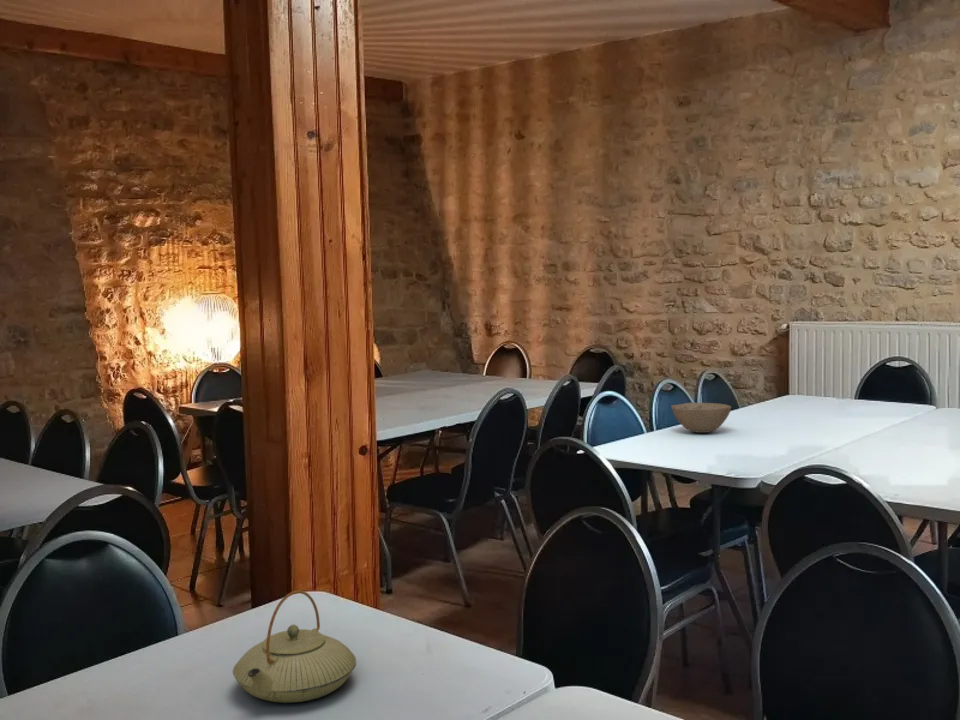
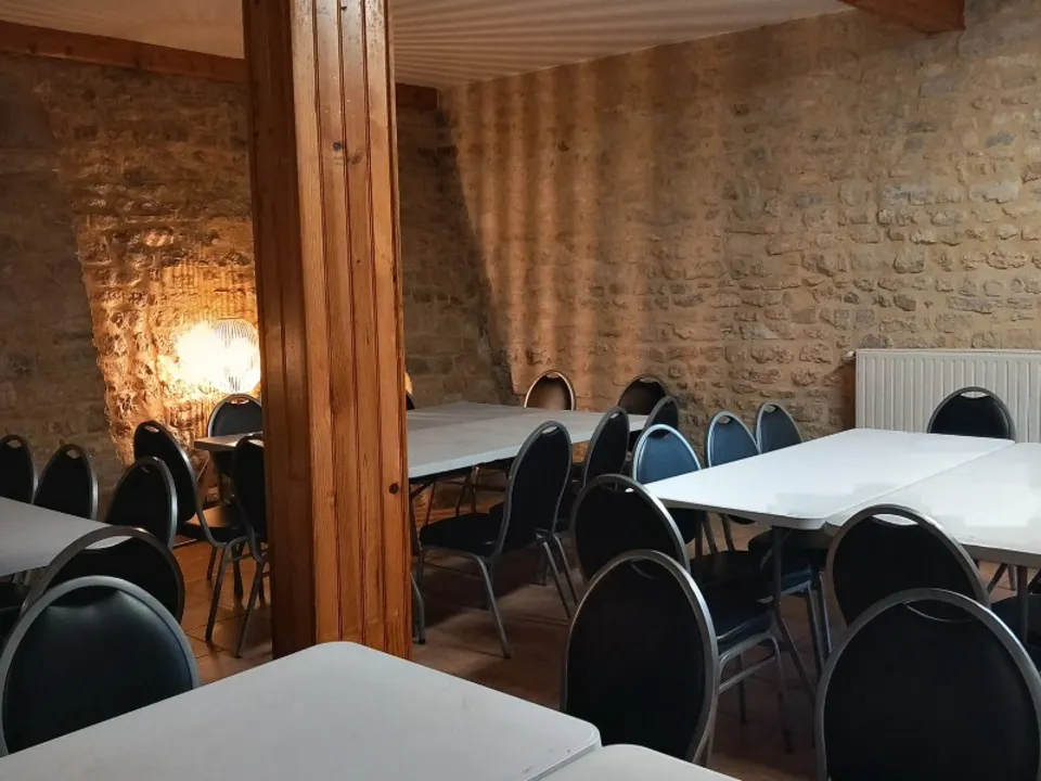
- teapot (289, 642)
- bowl (701, 418)
